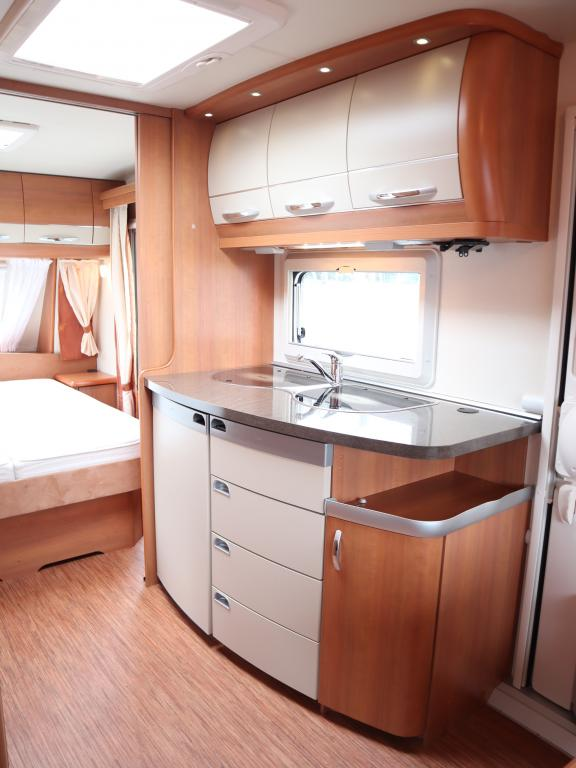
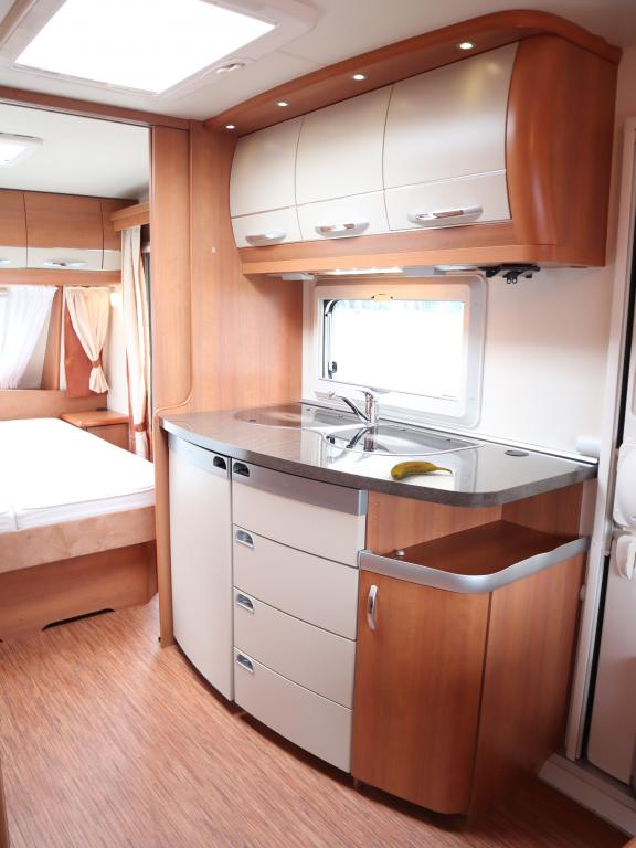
+ fruit (416, 469)
